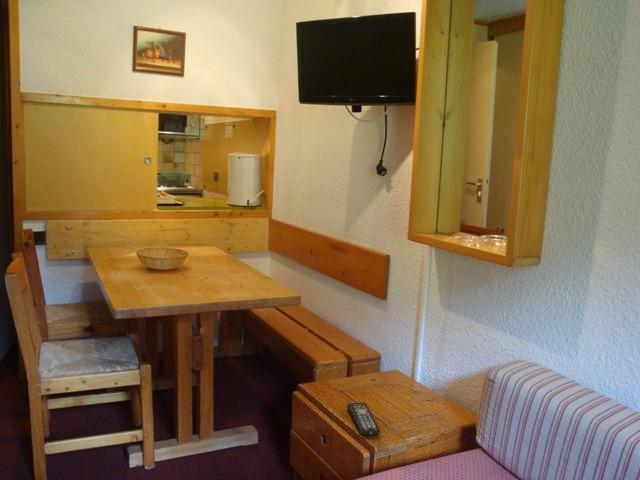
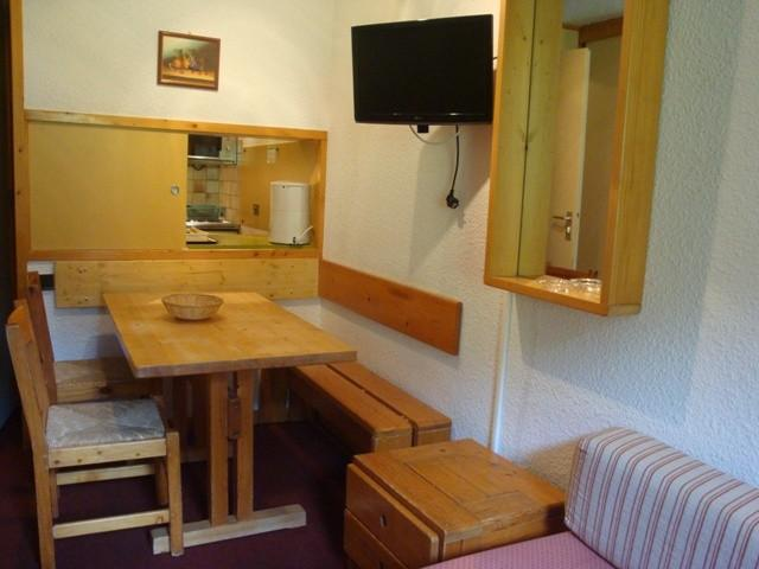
- remote control (362, 417)
